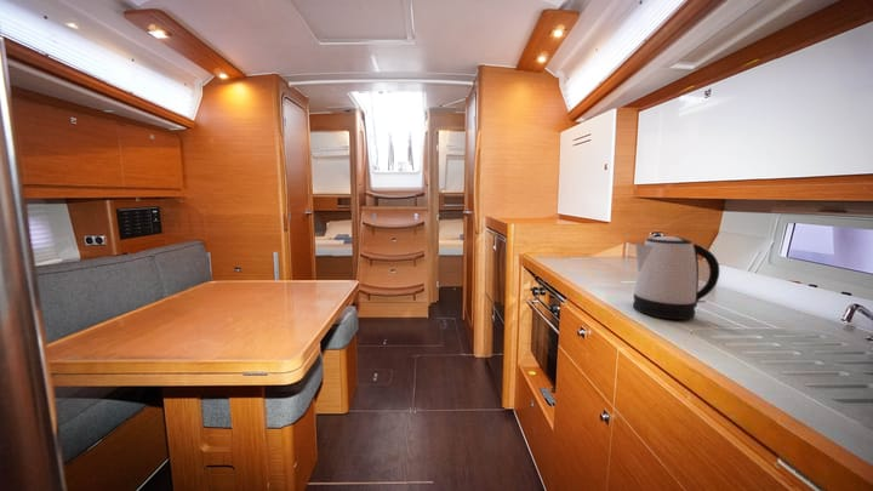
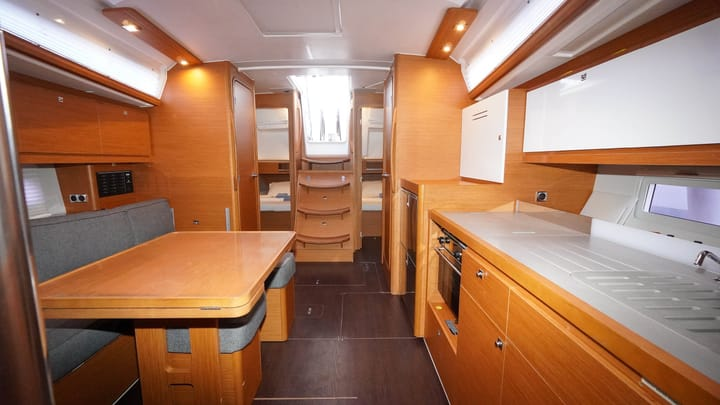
- kettle (674, 275)
